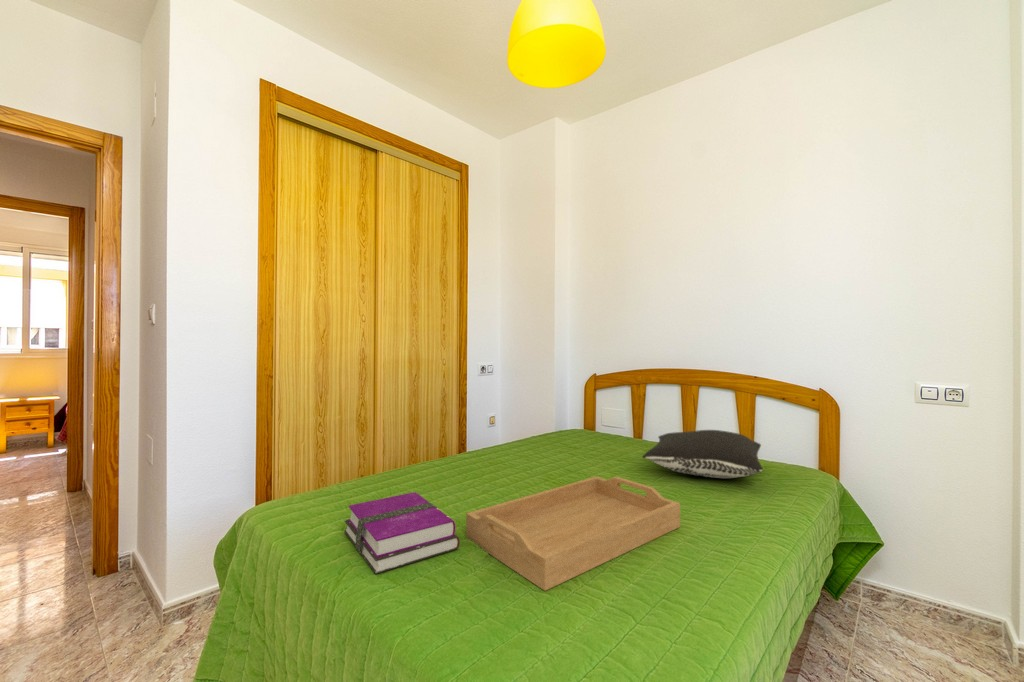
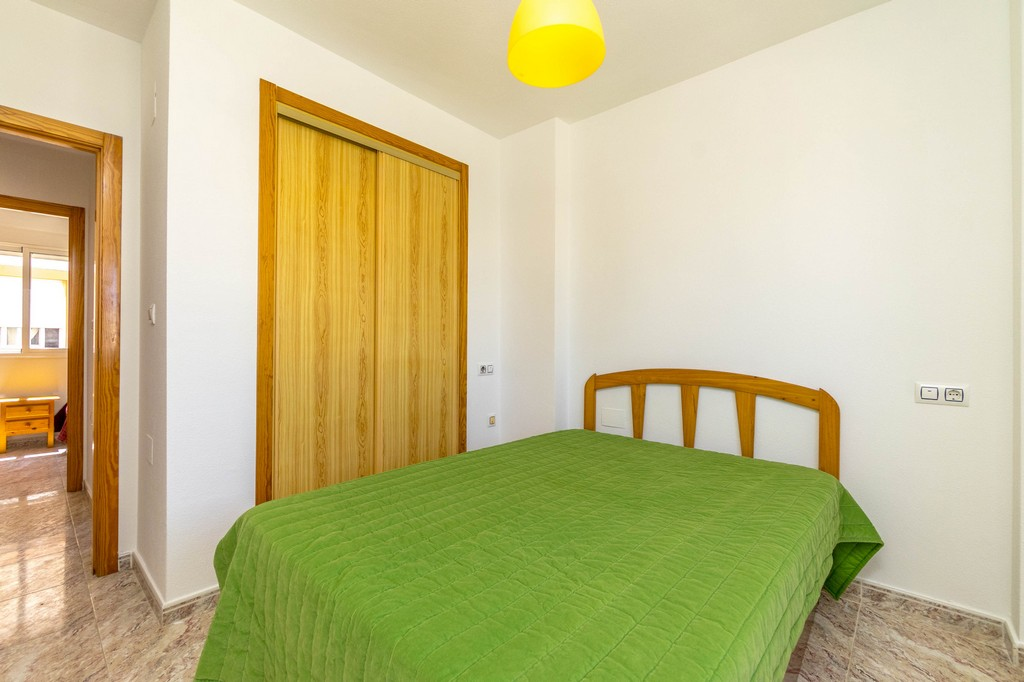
- hardback book (399, 525)
- serving tray (576, 516)
- pillow (703, 451)
